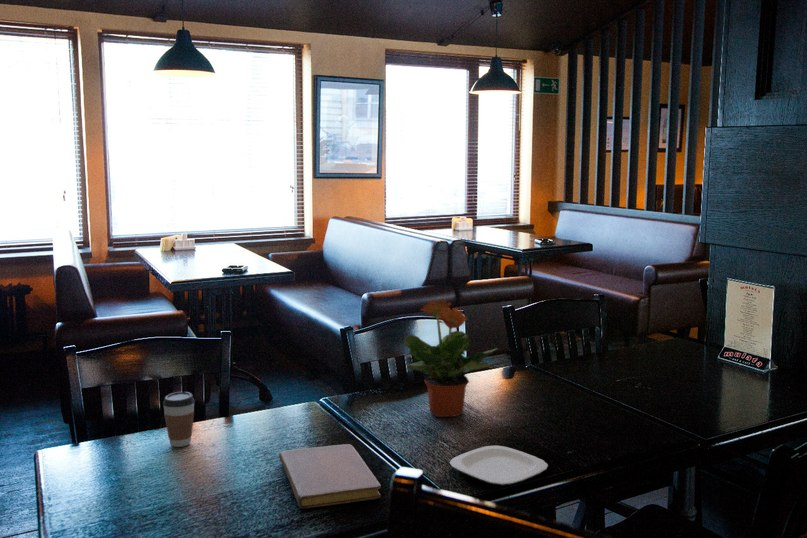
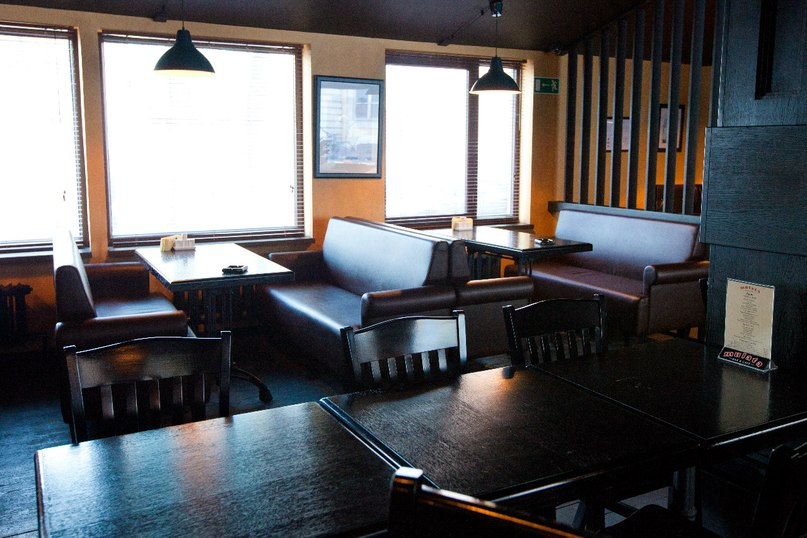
- notebook (327, 473)
- potted plant (444, 358)
- coffee cup (179, 419)
- plate (498, 466)
